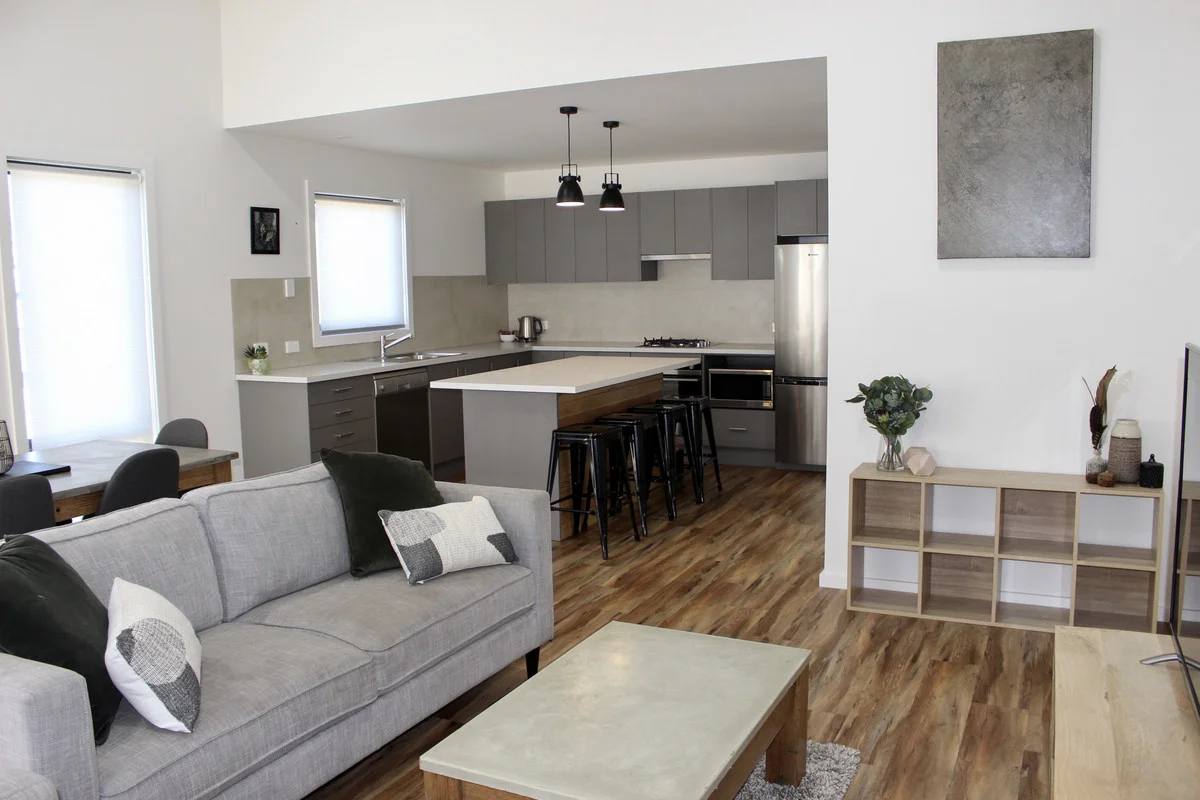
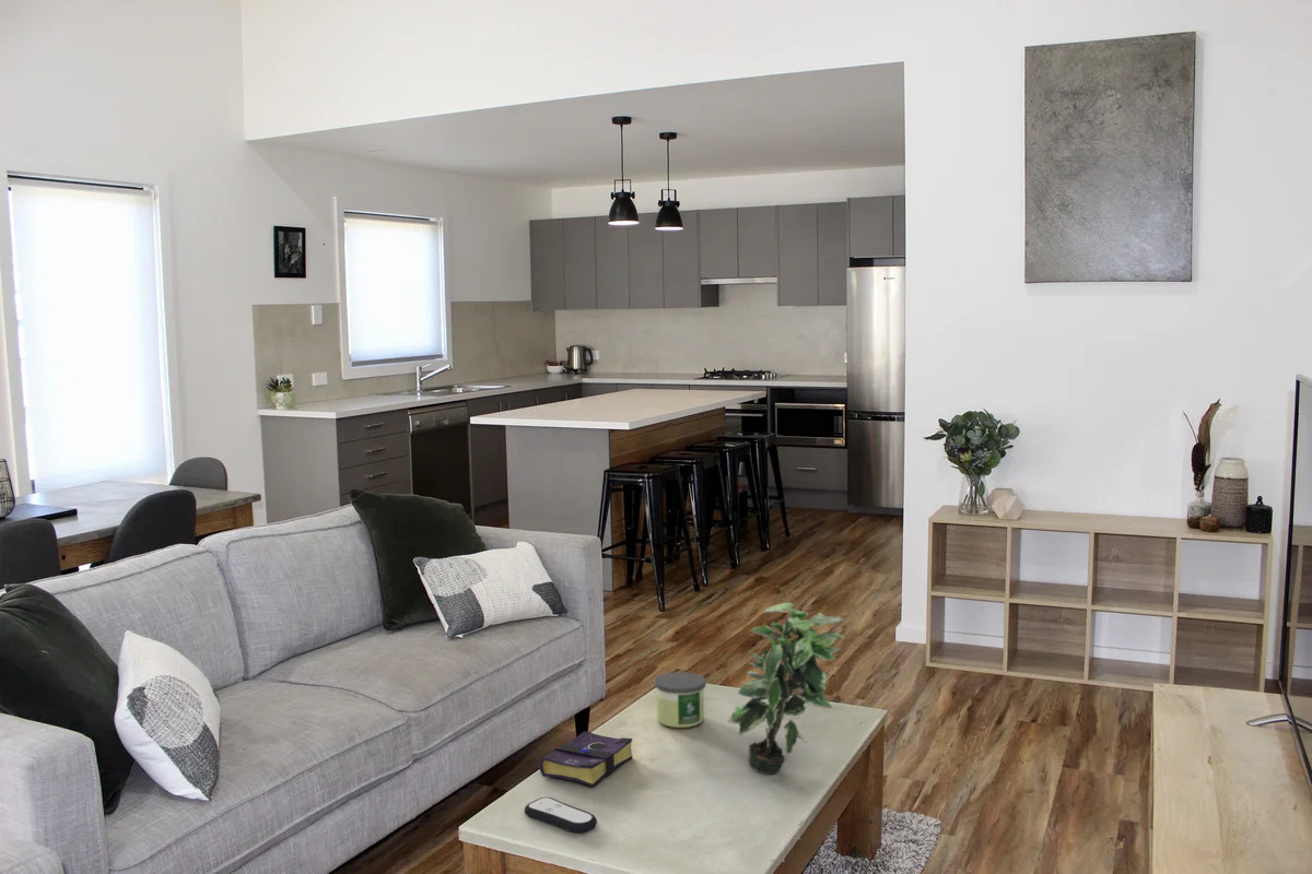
+ remote control (561, 814)
+ potted plant (787, 689)
+ book (586, 756)
+ candle (680, 700)
